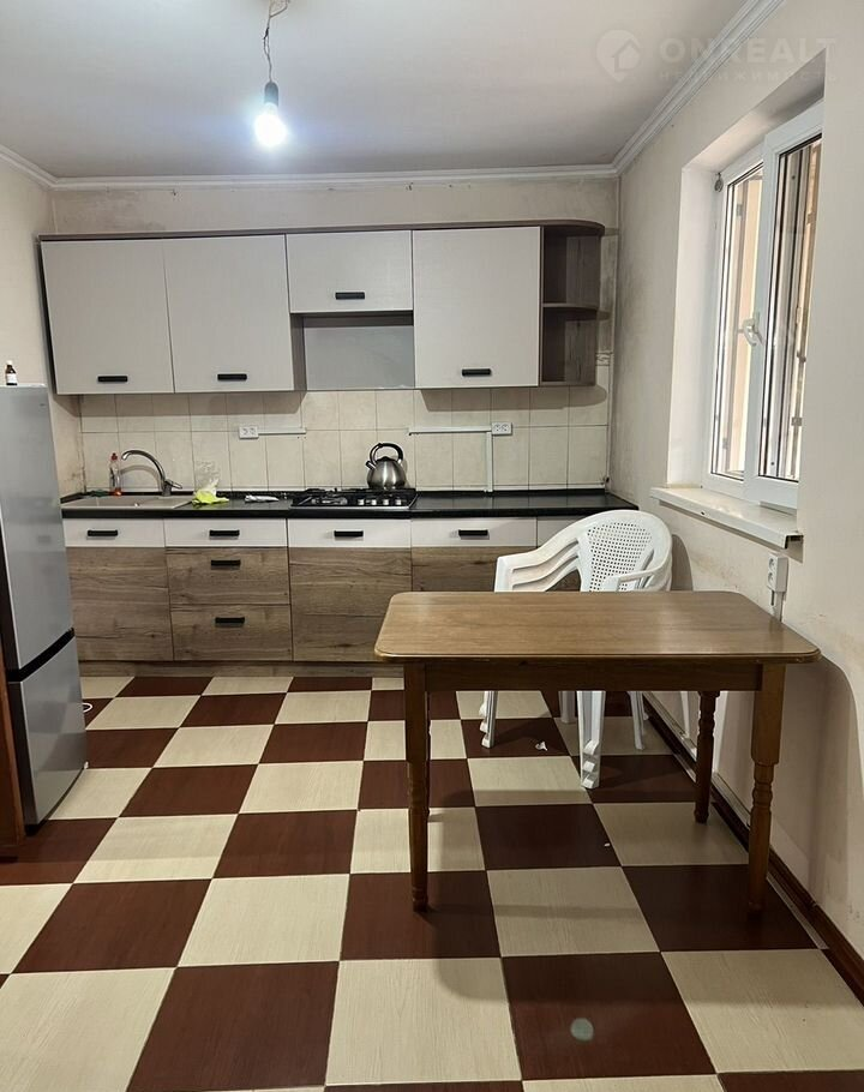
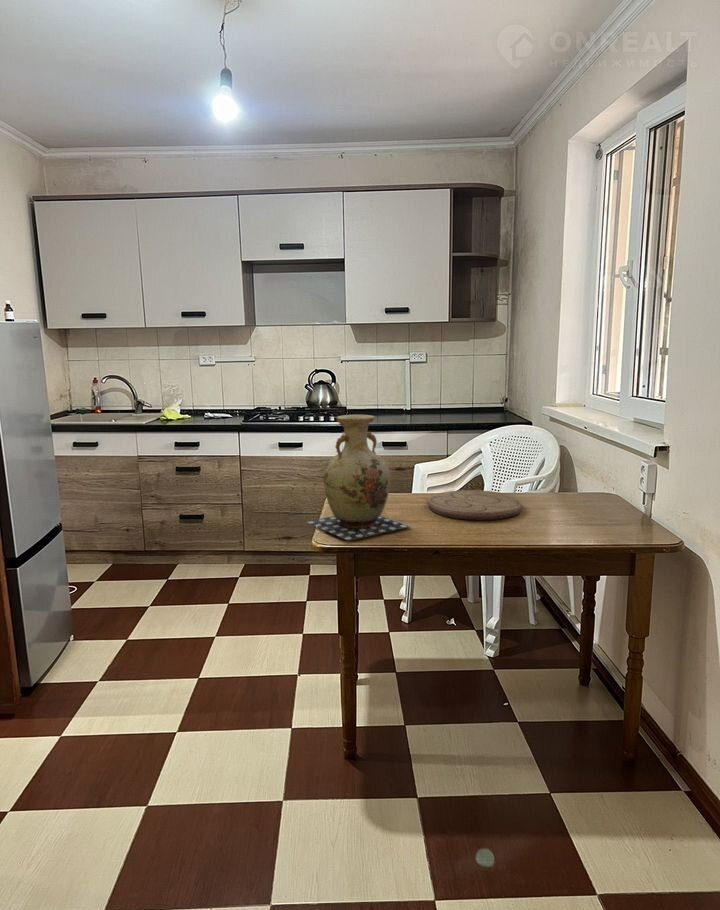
+ vase (356, 471)
+ cutting board (474, 503)
